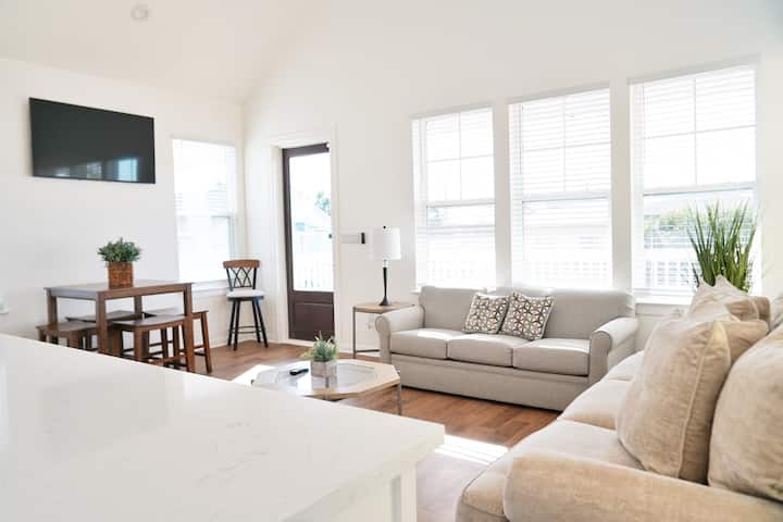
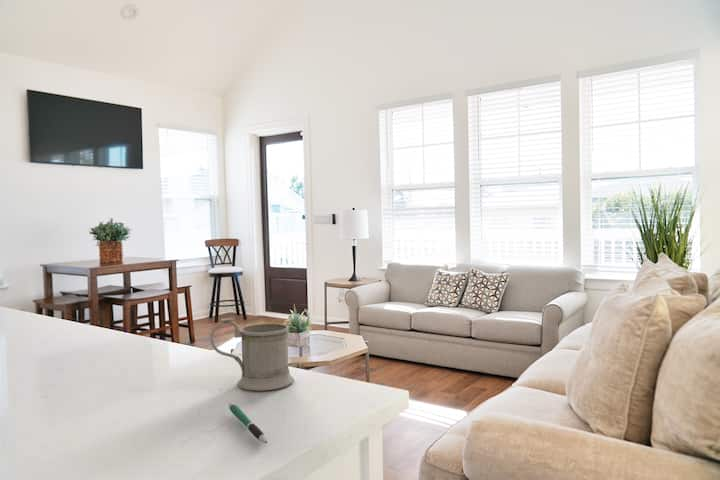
+ mug (252, 350)
+ pen (247, 421)
